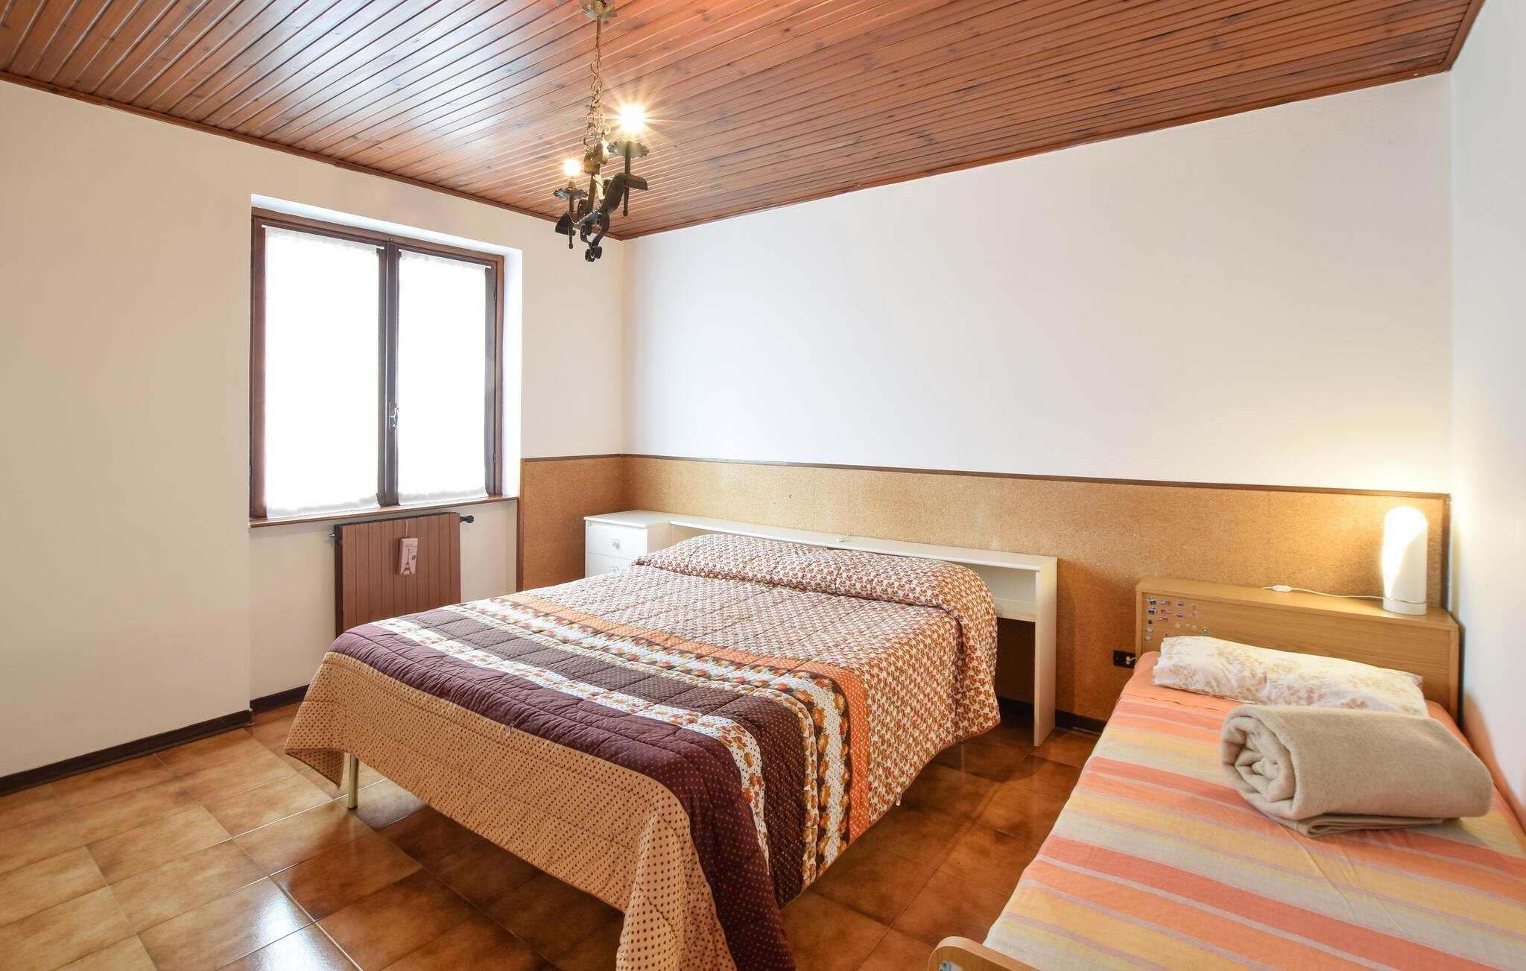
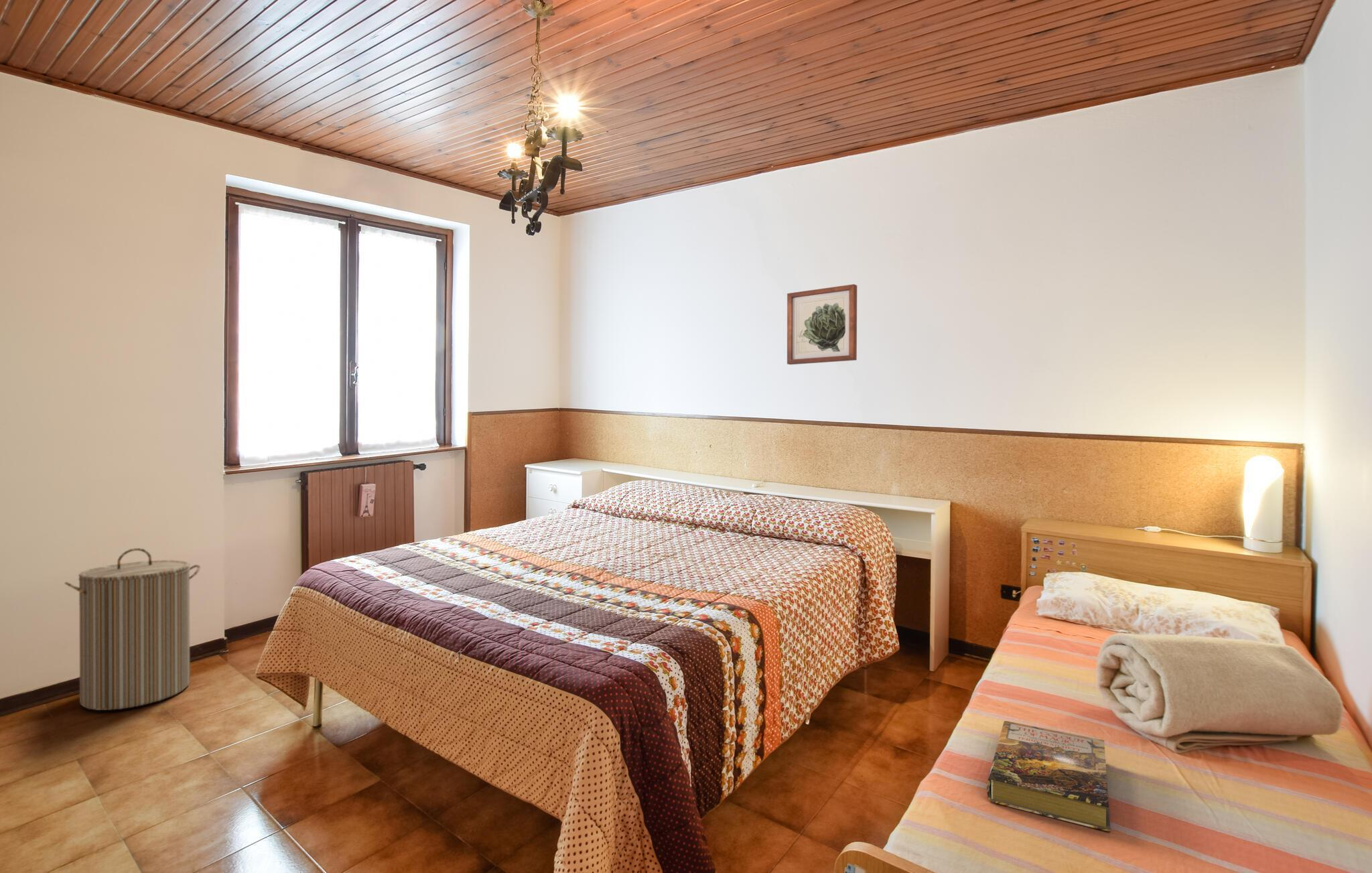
+ book (1049, 768)
+ wall art (821, 326)
+ laundry hamper (137, 620)
